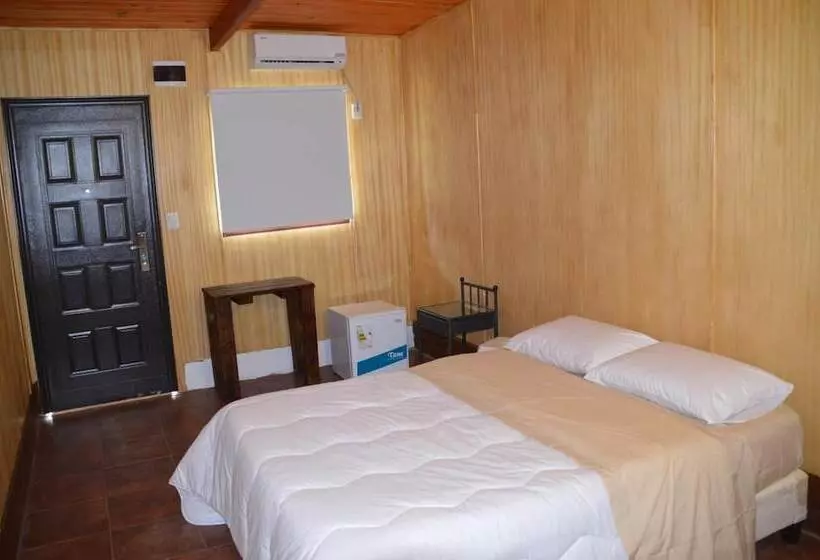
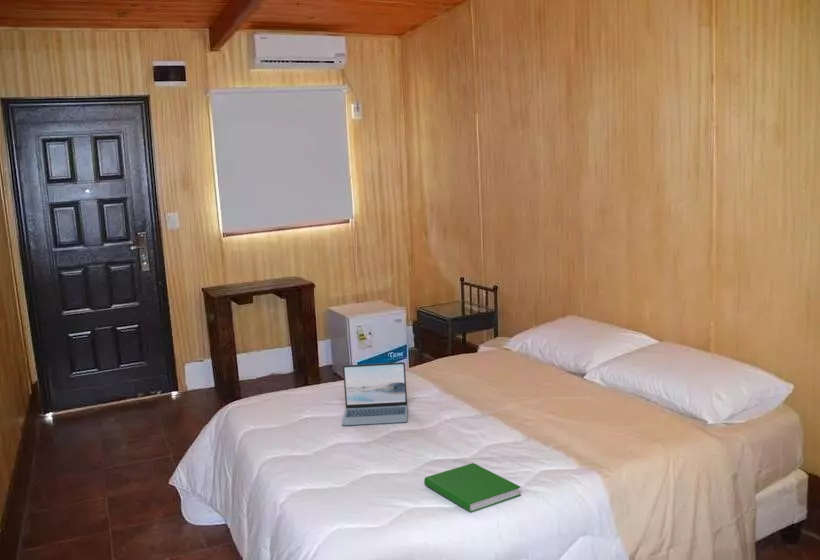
+ hardcover book (471, 486)
+ laptop (374, 393)
